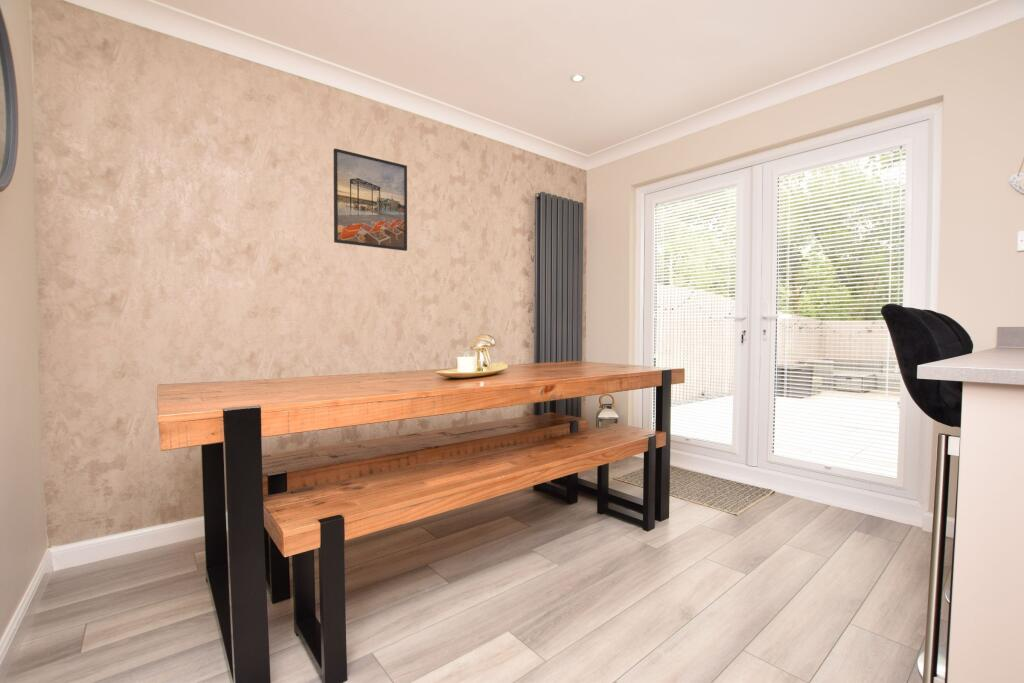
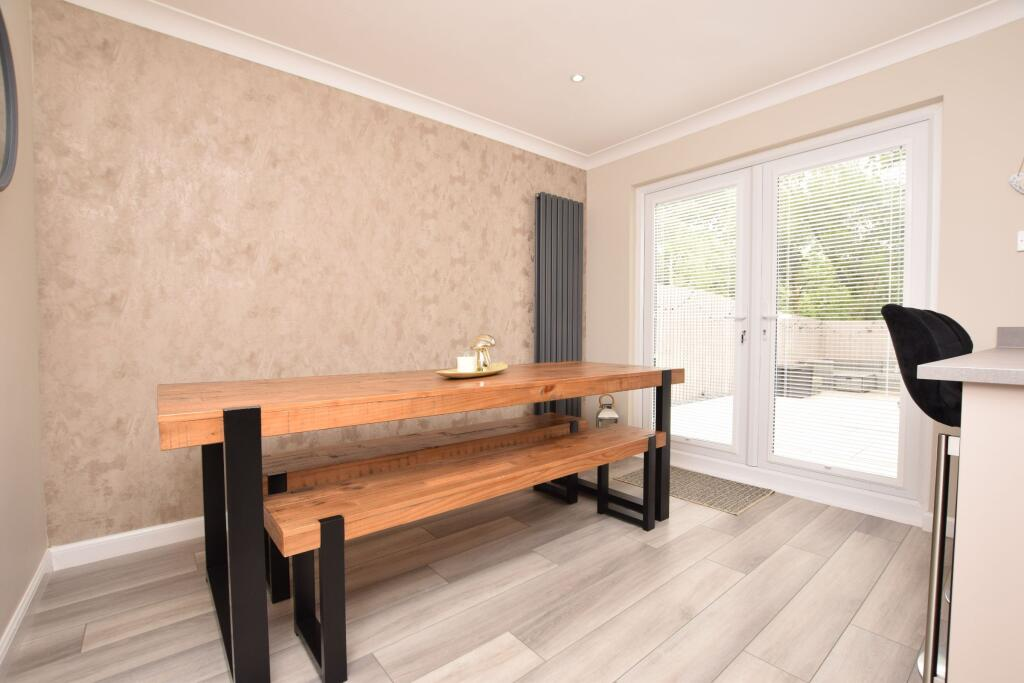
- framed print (372, 202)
